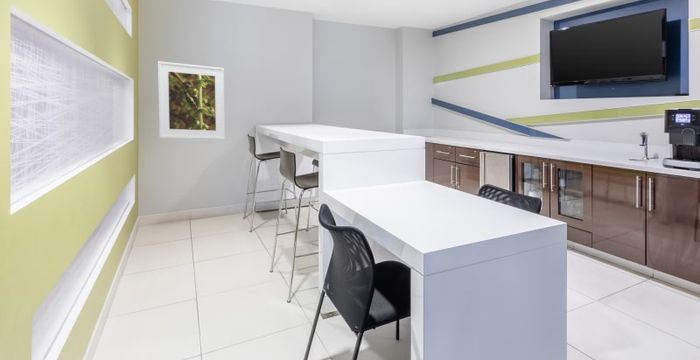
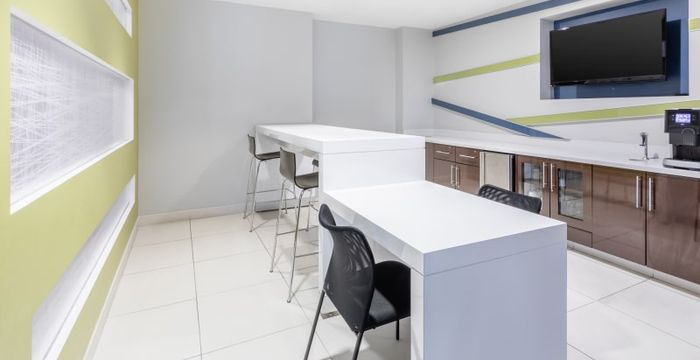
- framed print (192, 101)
